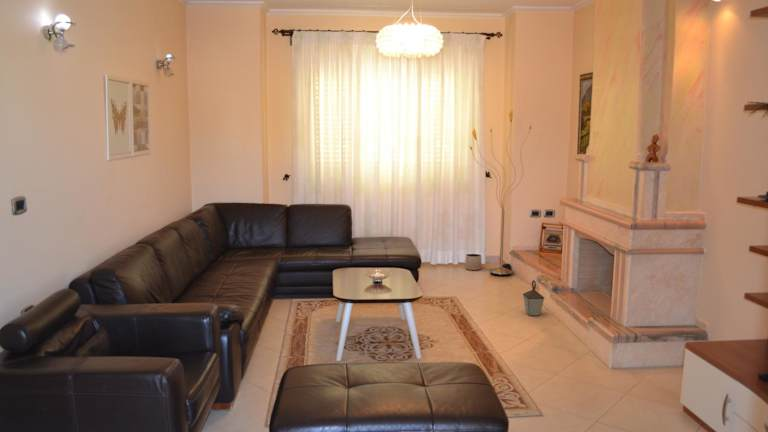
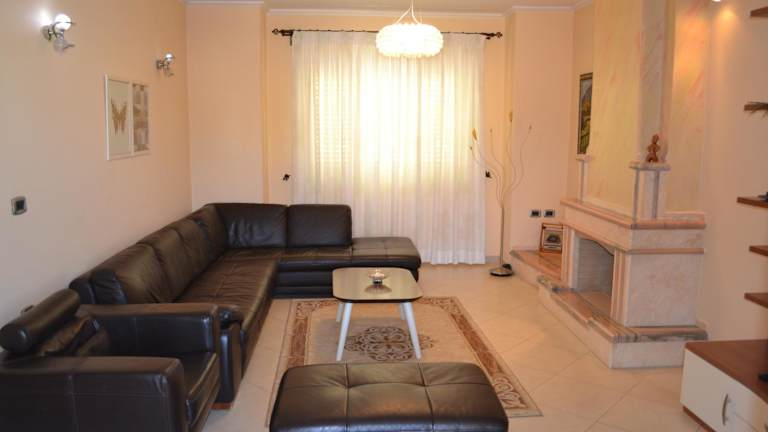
- planter (473, 262)
- lantern (533, 297)
